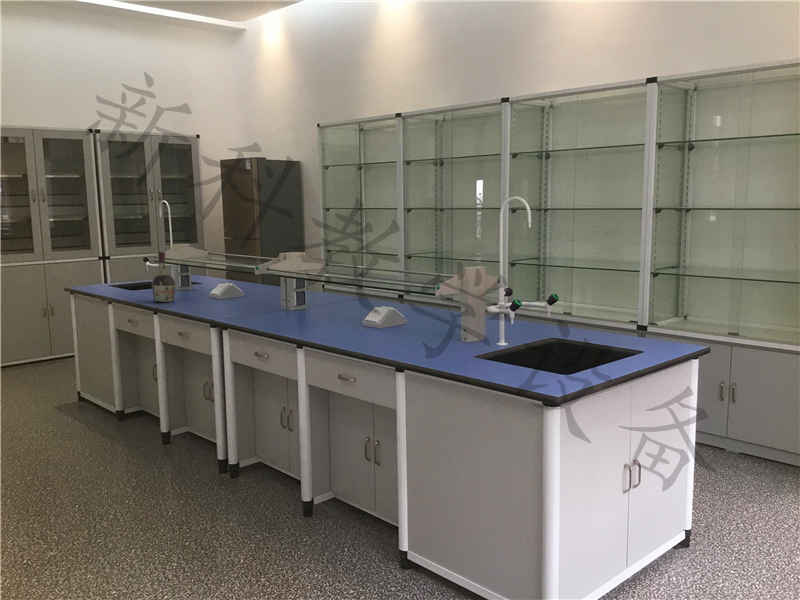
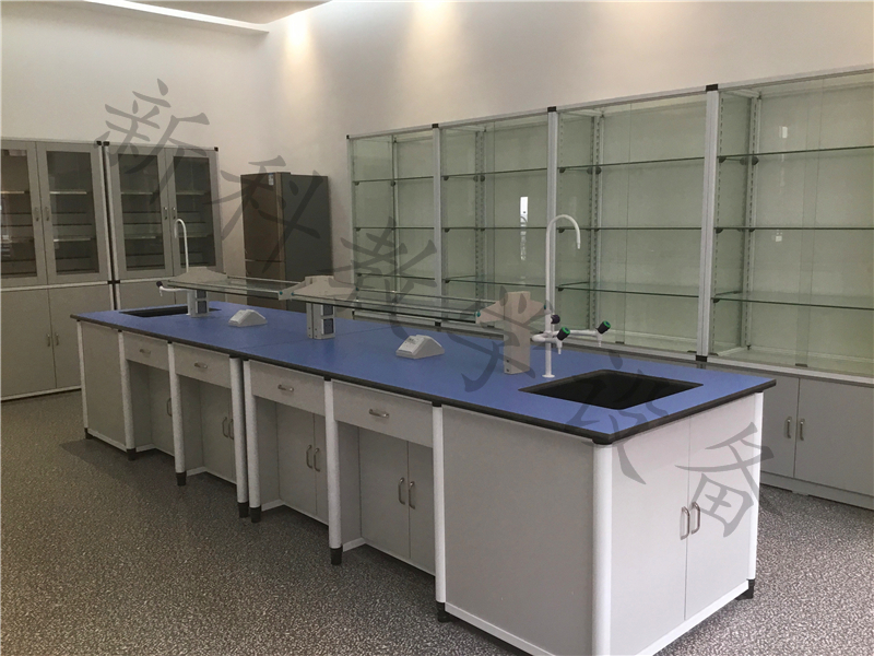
- cognac bottle (163, 276)
